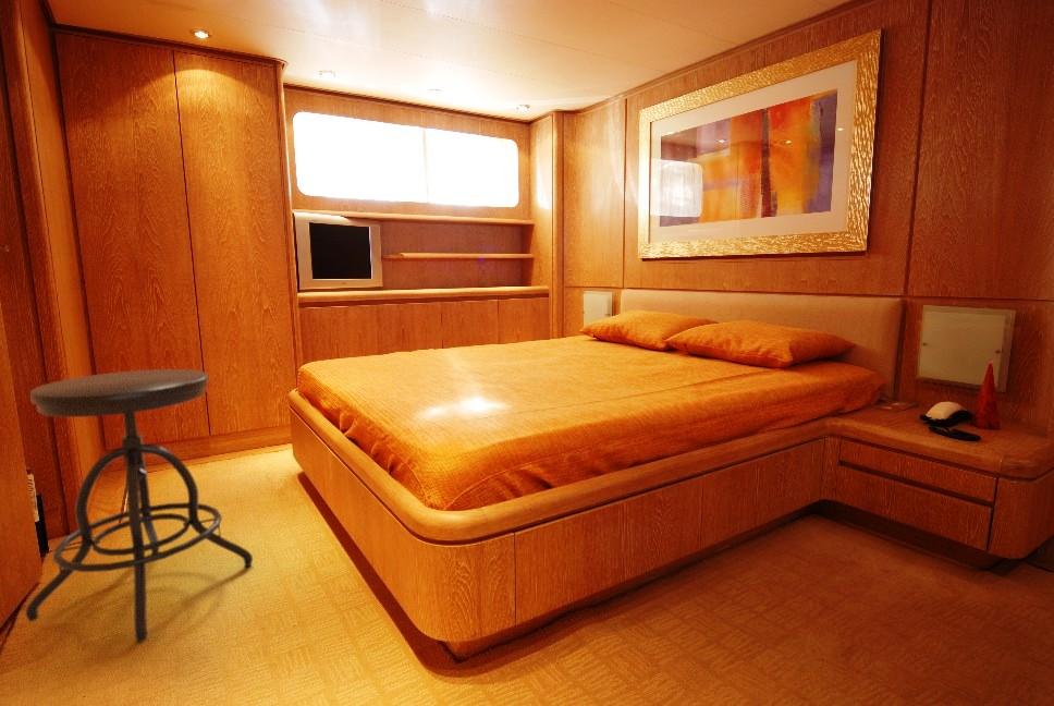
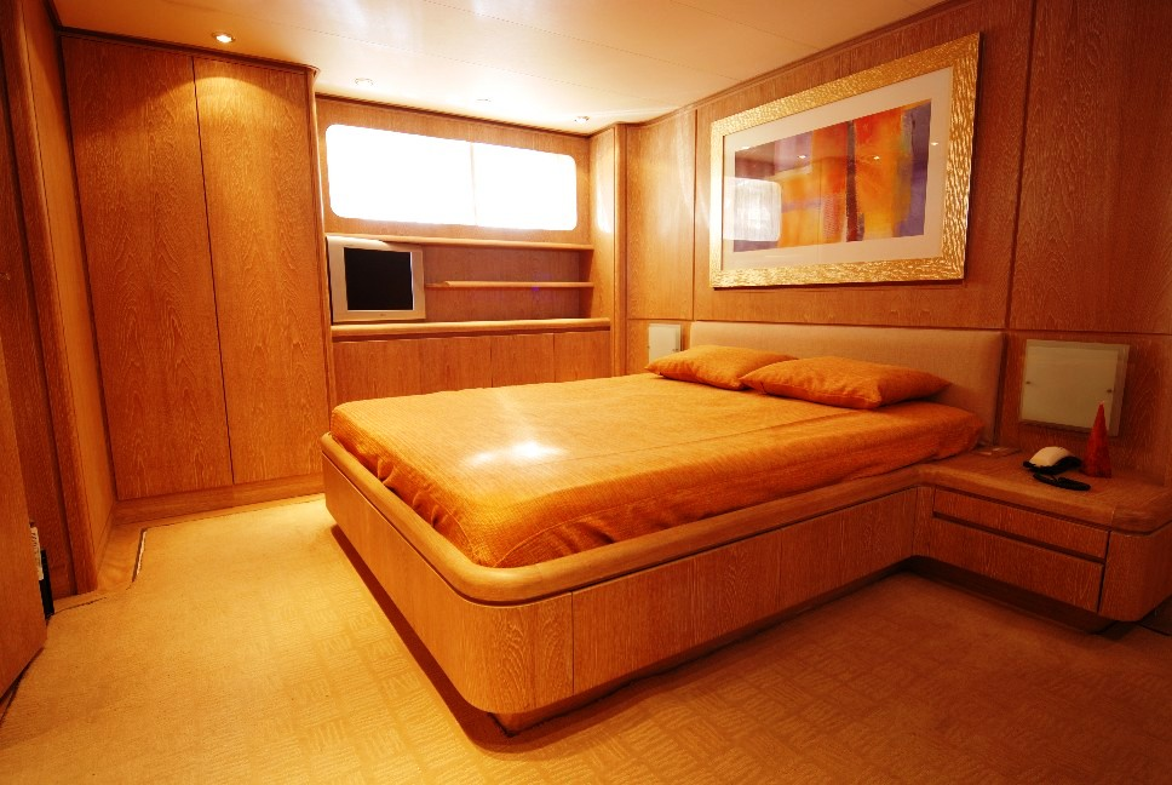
- stool (137, 488)
